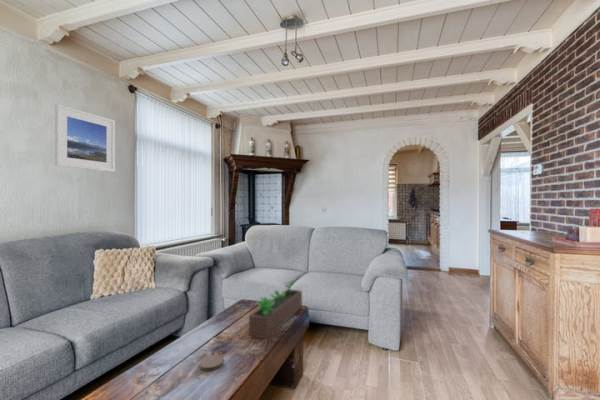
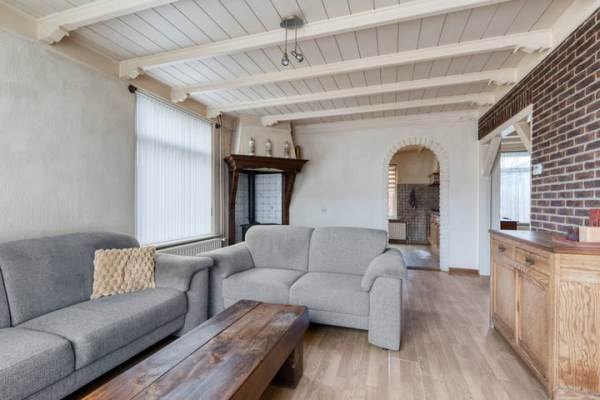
- succulent planter (278, 304)
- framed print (87, 140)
- coaster (211, 362)
